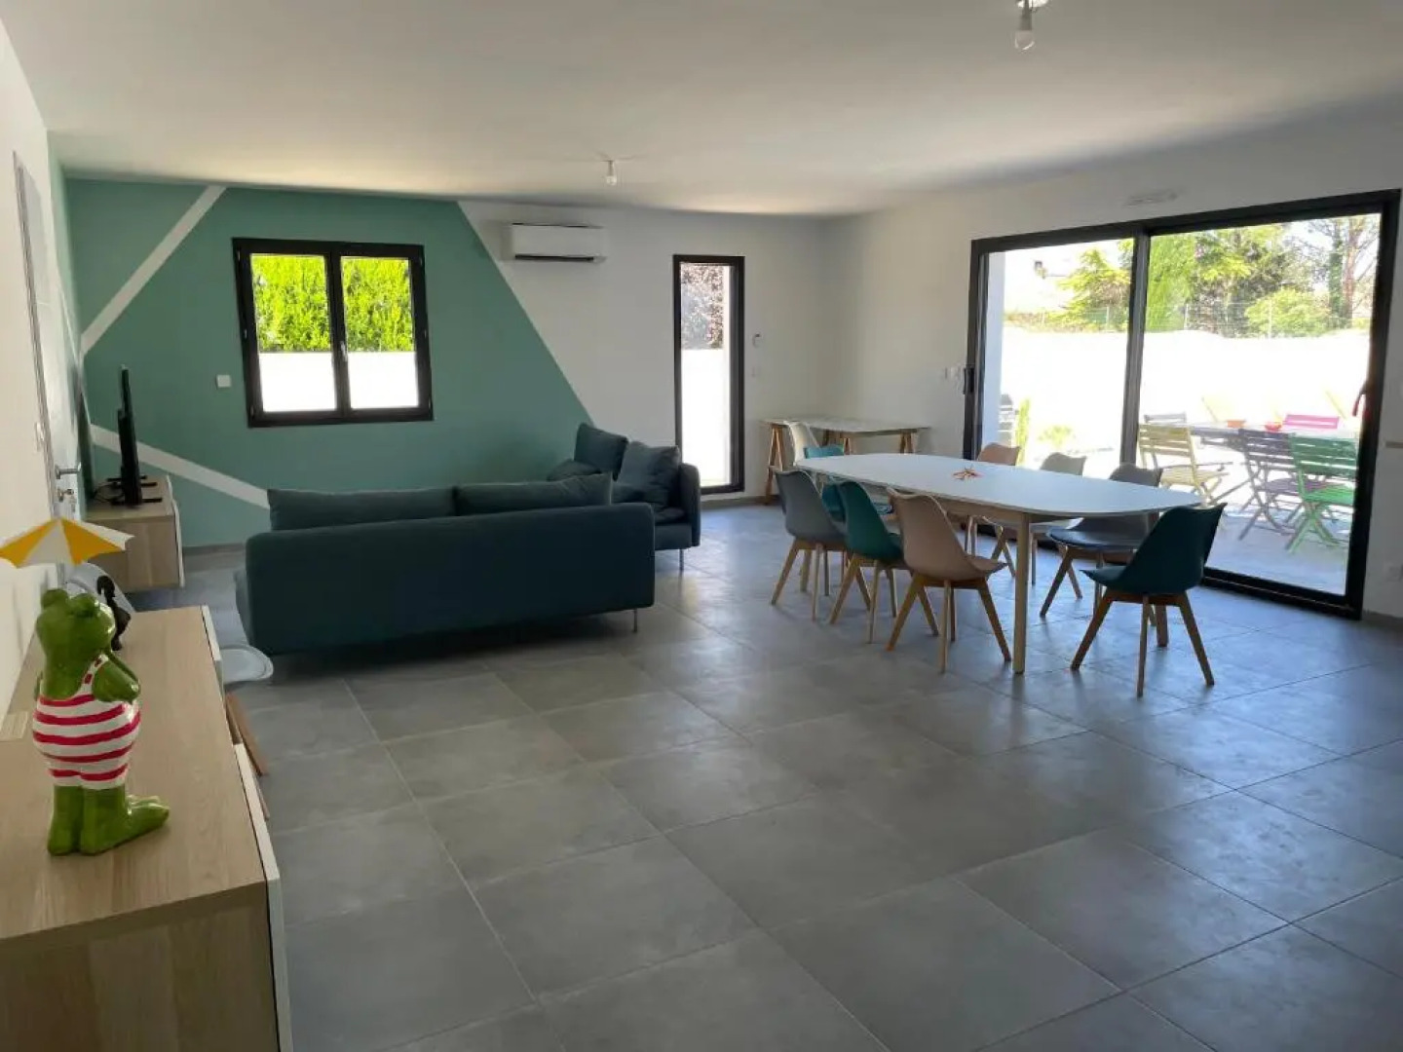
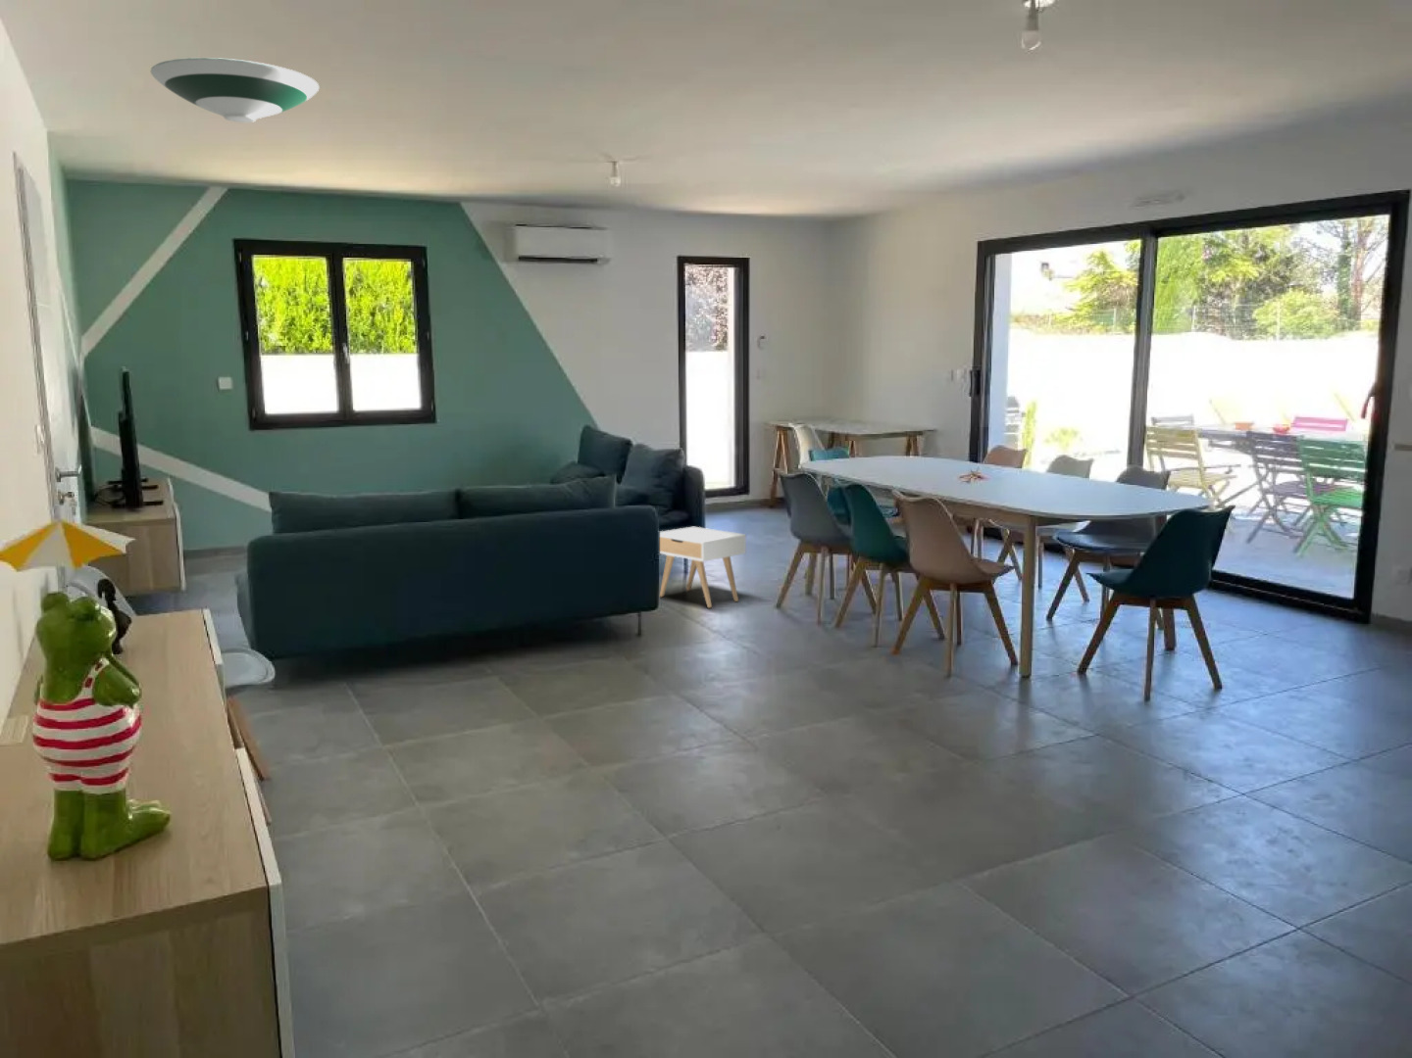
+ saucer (238, 100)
+ nightstand (698, 566)
